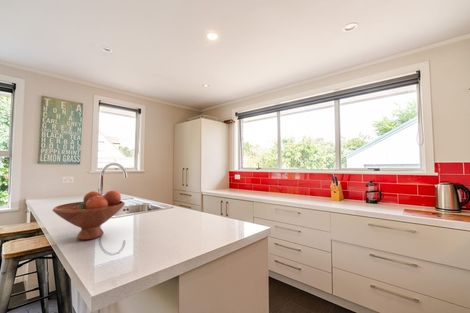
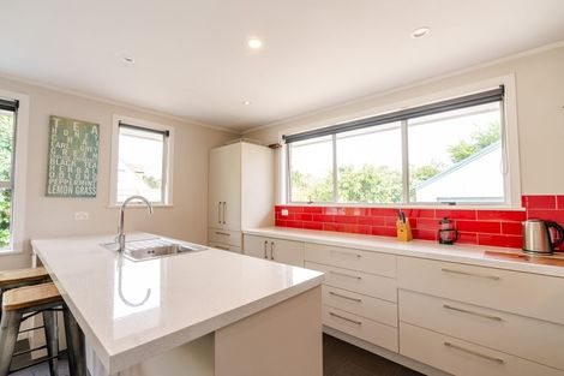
- fruit bowl (91, 214)
